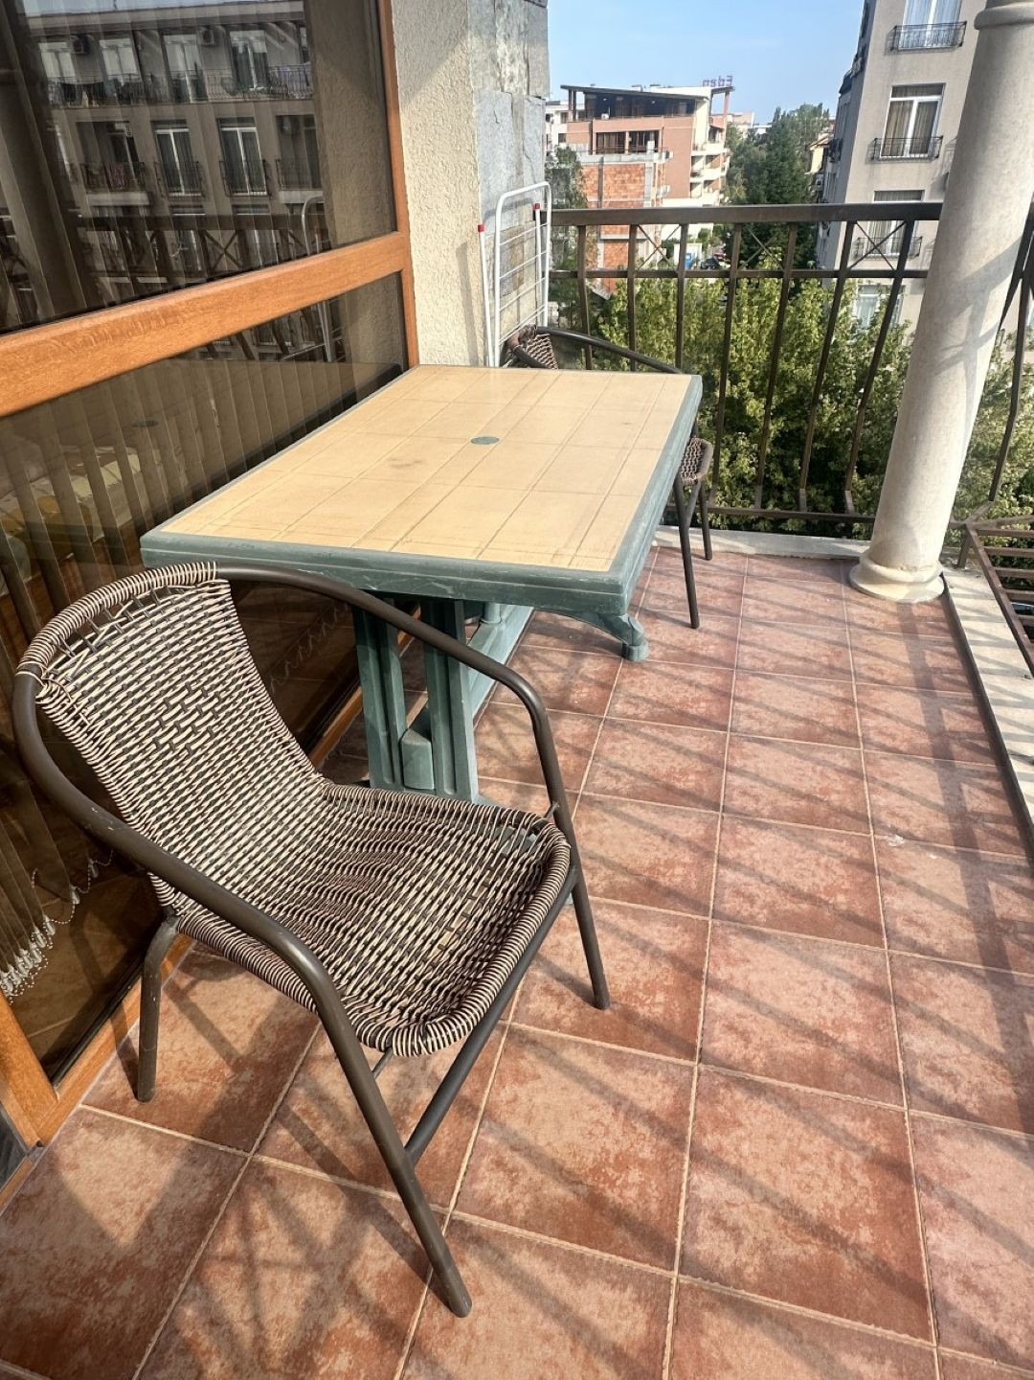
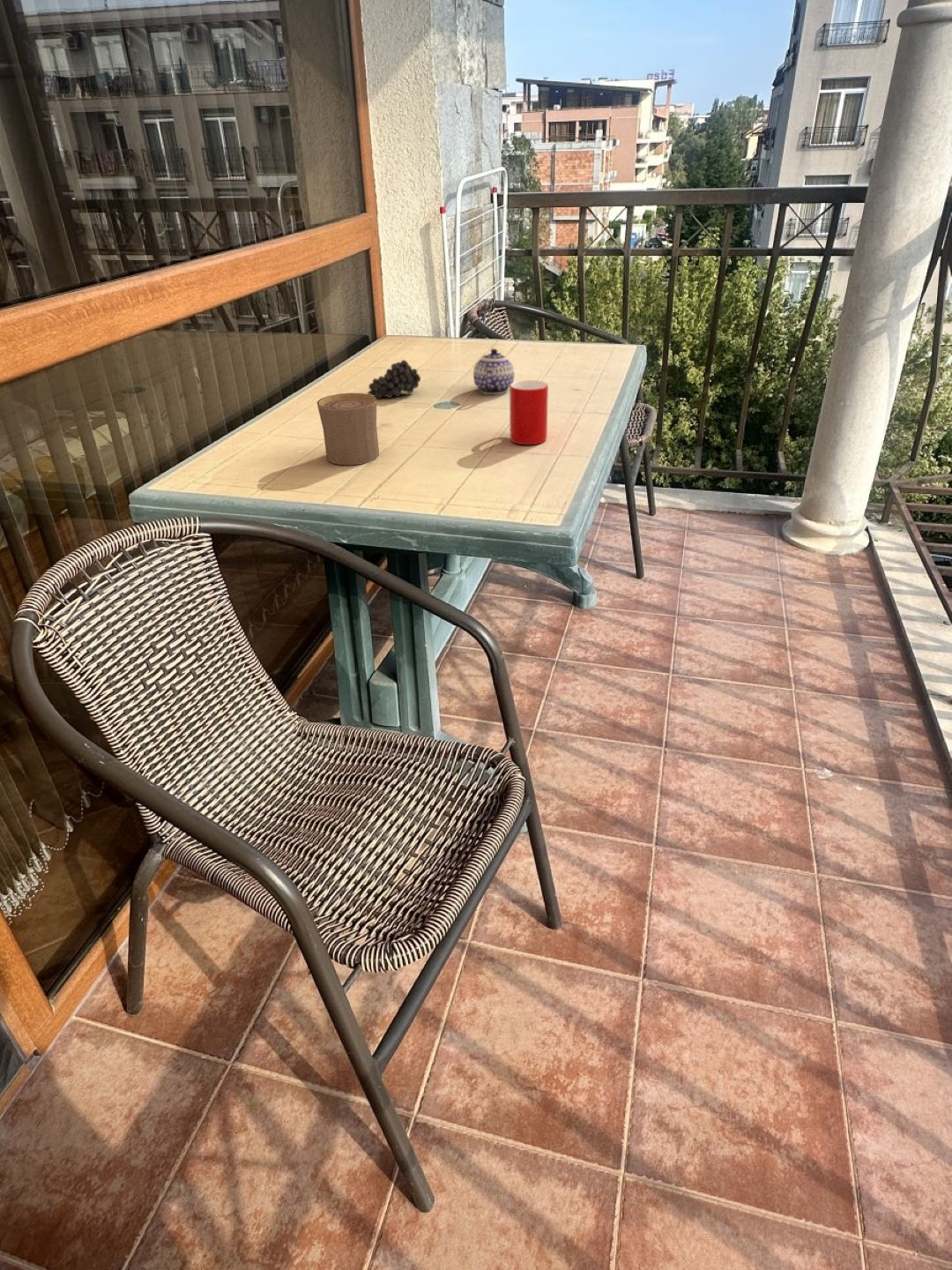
+ fruit (393, 377)
+ cup (349, 429)
+ cup (527, 410)
+ teapot (494, 370)
